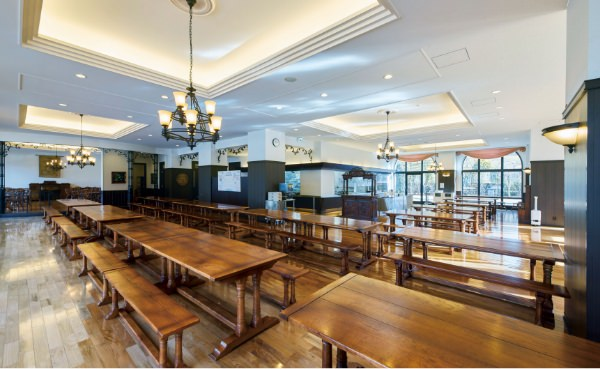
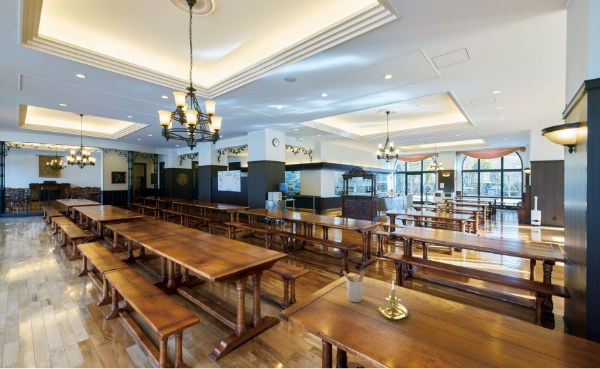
+ candle holder (392, 297)
+ utensil holder (352, 285)
